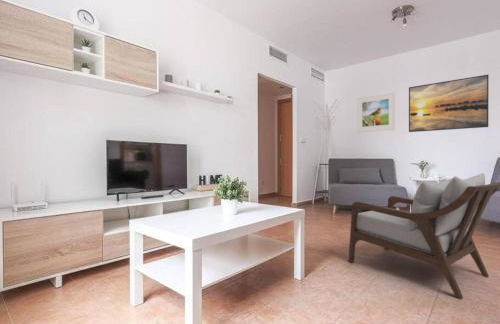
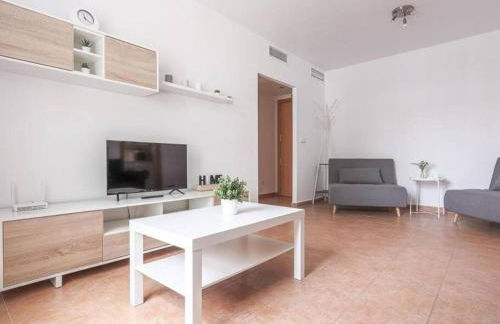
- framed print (445, 105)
- armchair (421, 221)
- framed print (375, 113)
